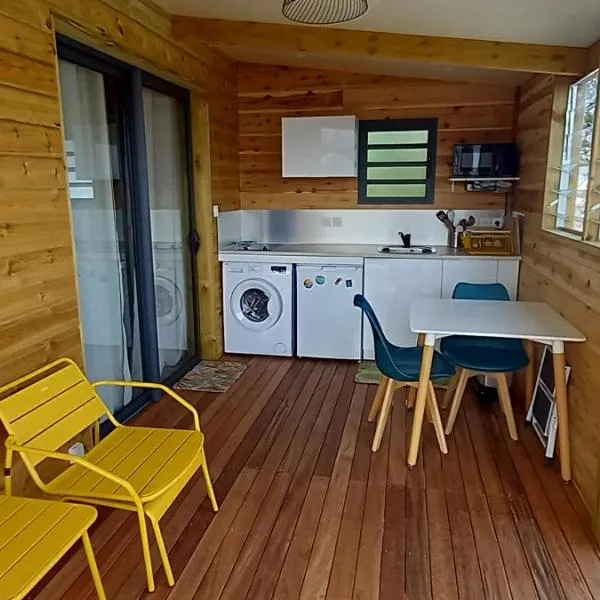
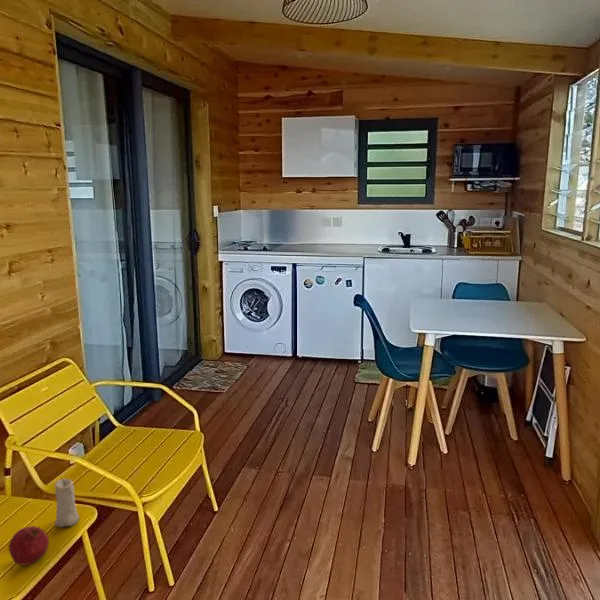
+ fruit (28, 544)
+ candle (65, 500)
